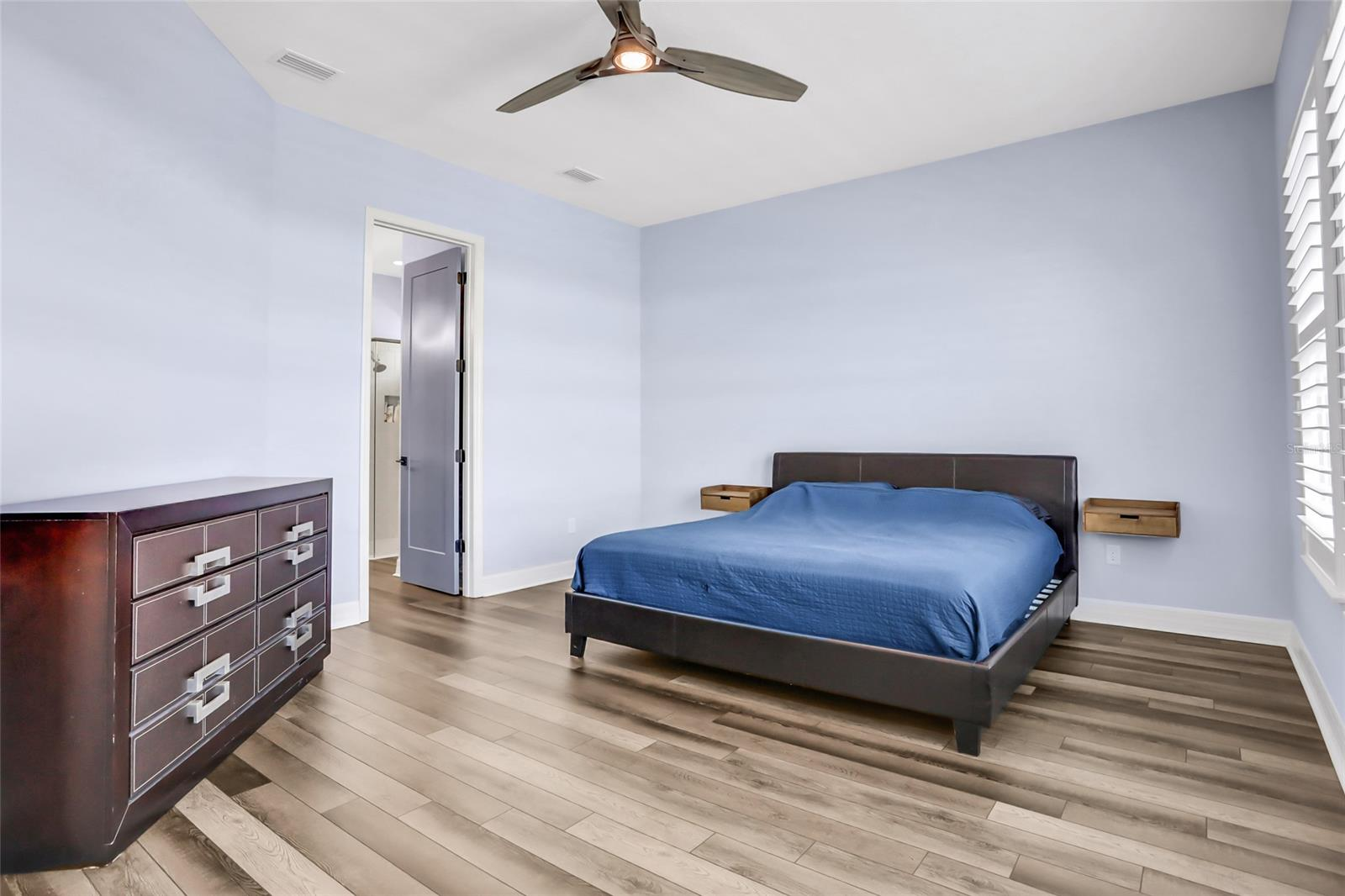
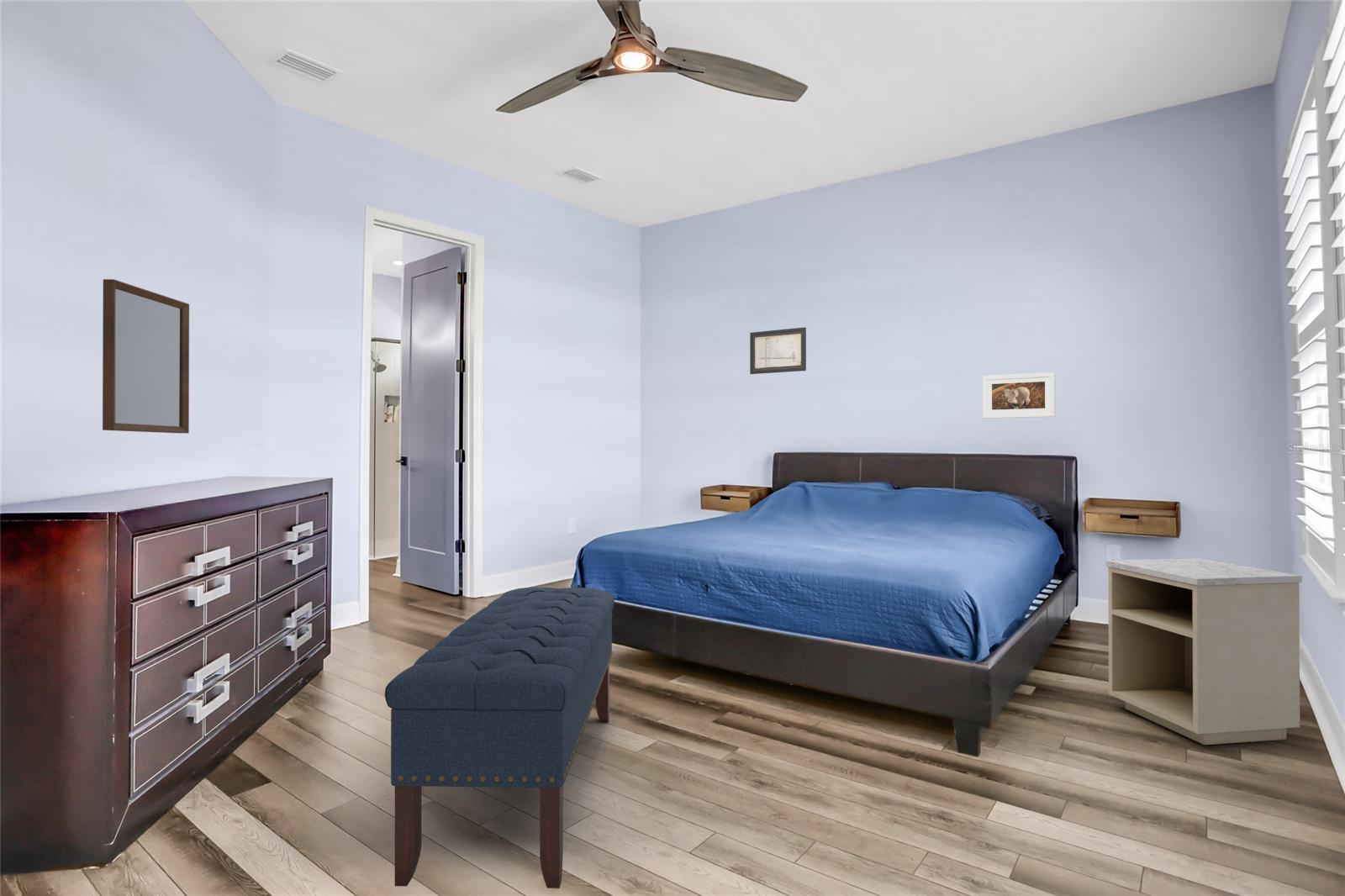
+ bench (527, 699)
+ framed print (1018, 396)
+ nightstand (1198, 645)
+ wall art (777, 350)
+ home mirror (148, 361)
